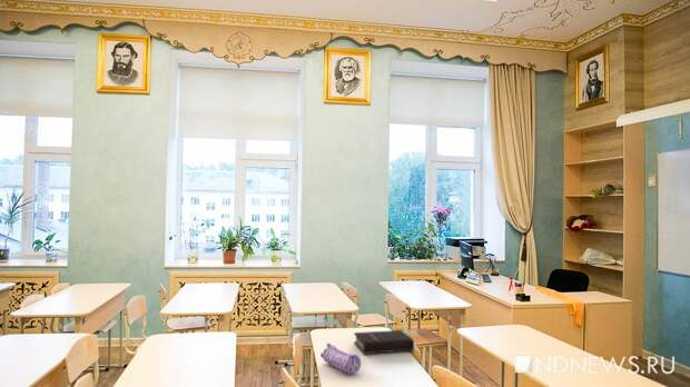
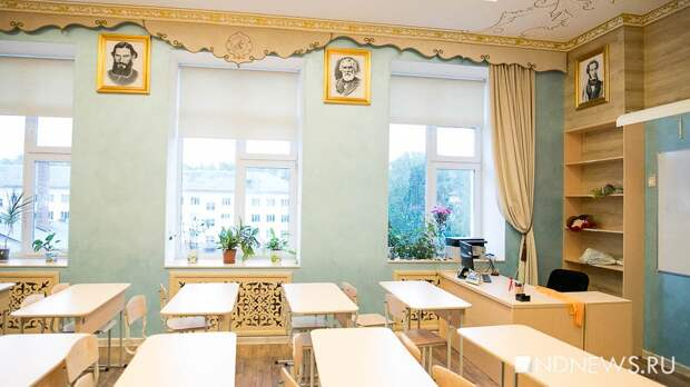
- book (383, 341)
- pencil case (341, 358)
